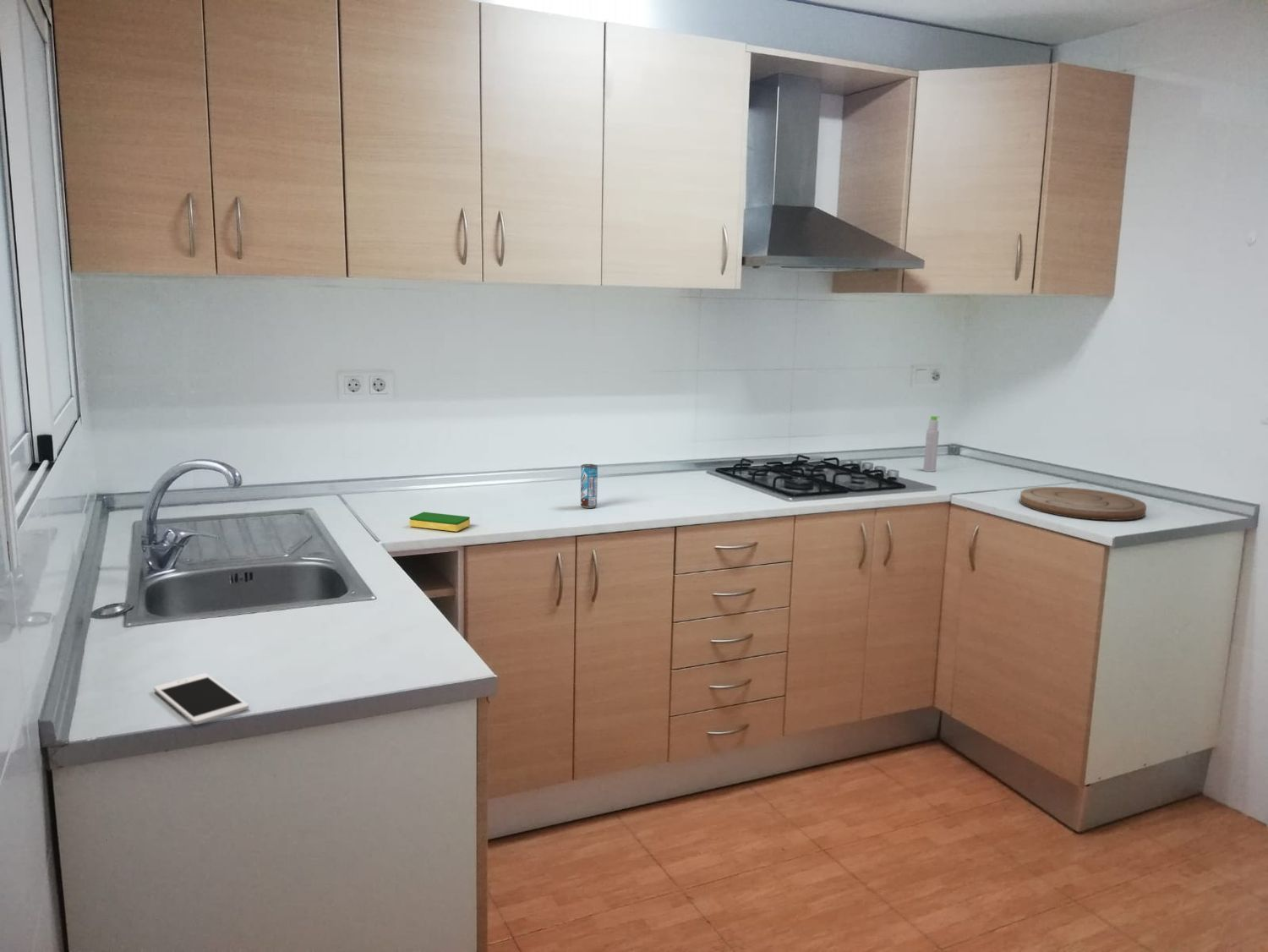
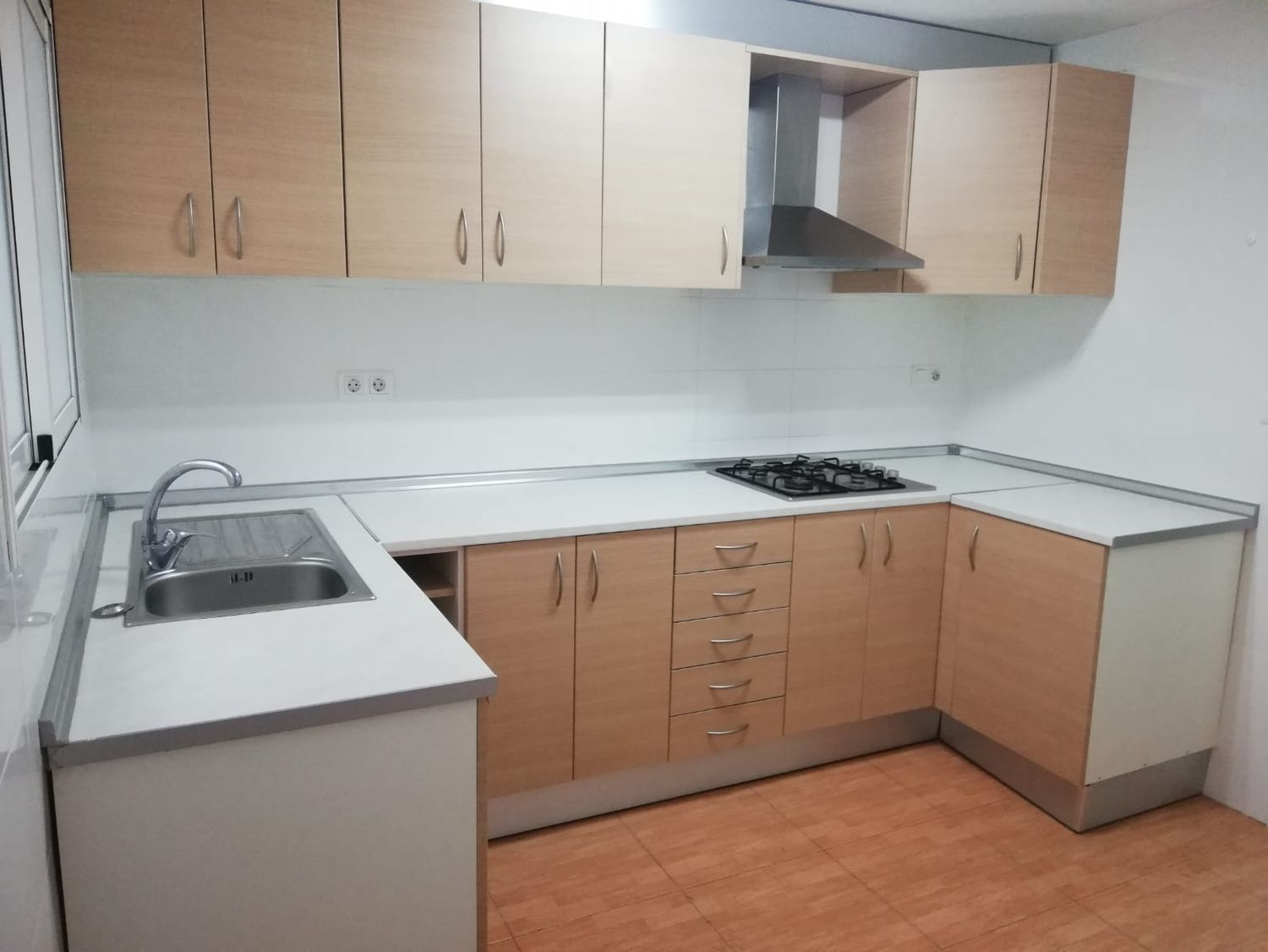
- dish sponge (440, 521)
- bottle (932, 443)
- cell phone (200, 697)
- beverage can (588, 485)
- cutting board (1081, 502)
